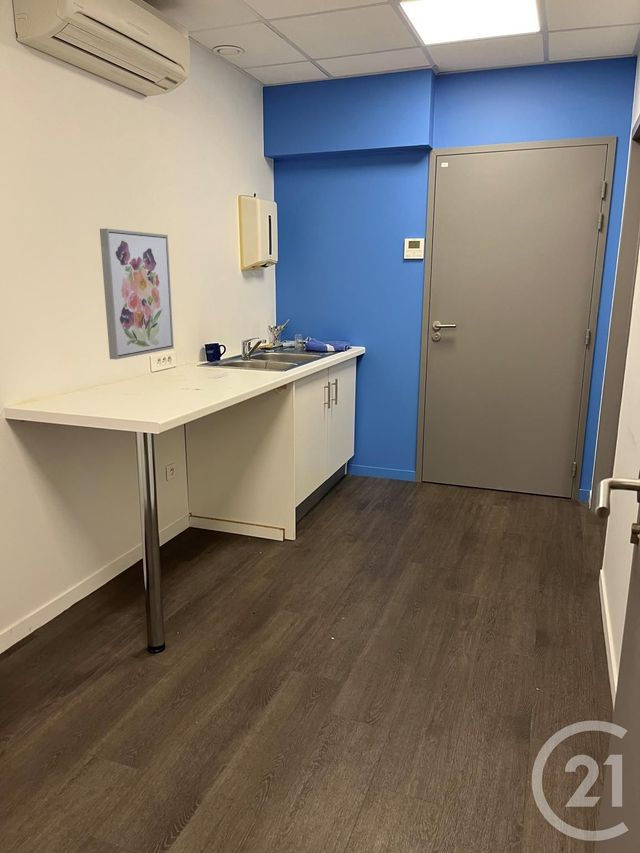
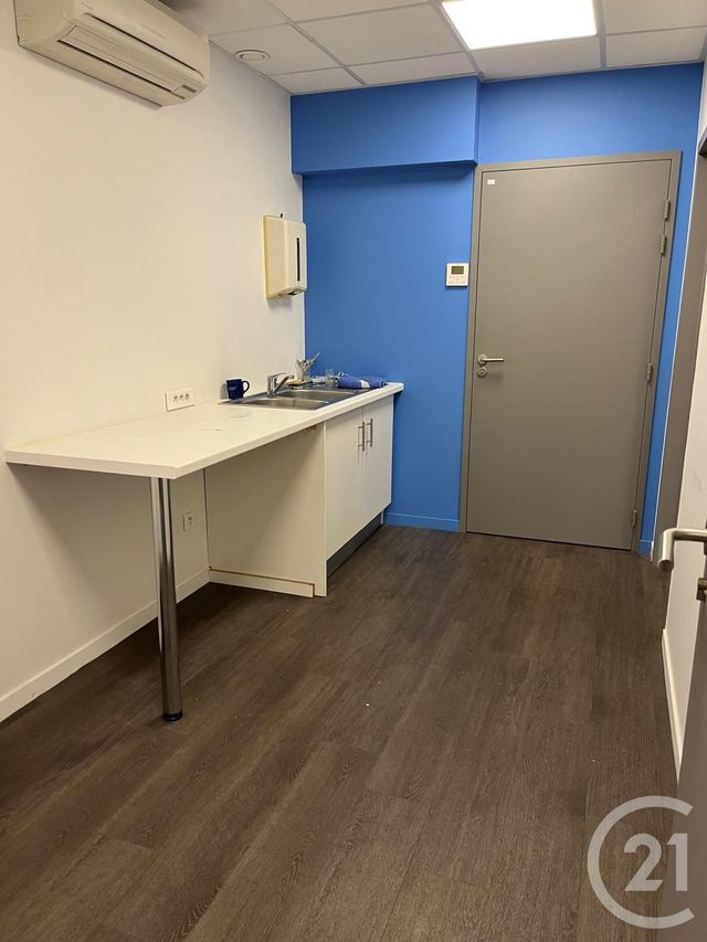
- wall art (140, 294)
